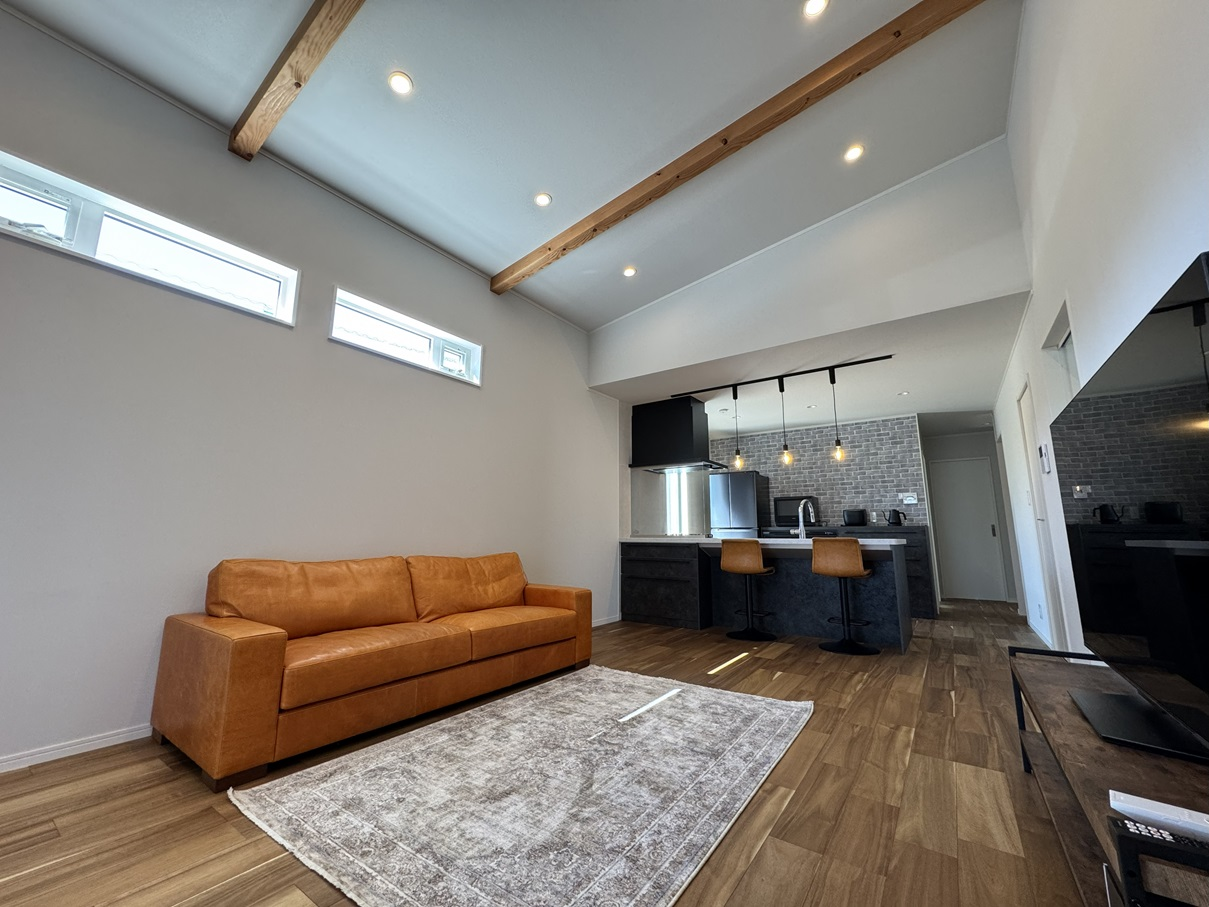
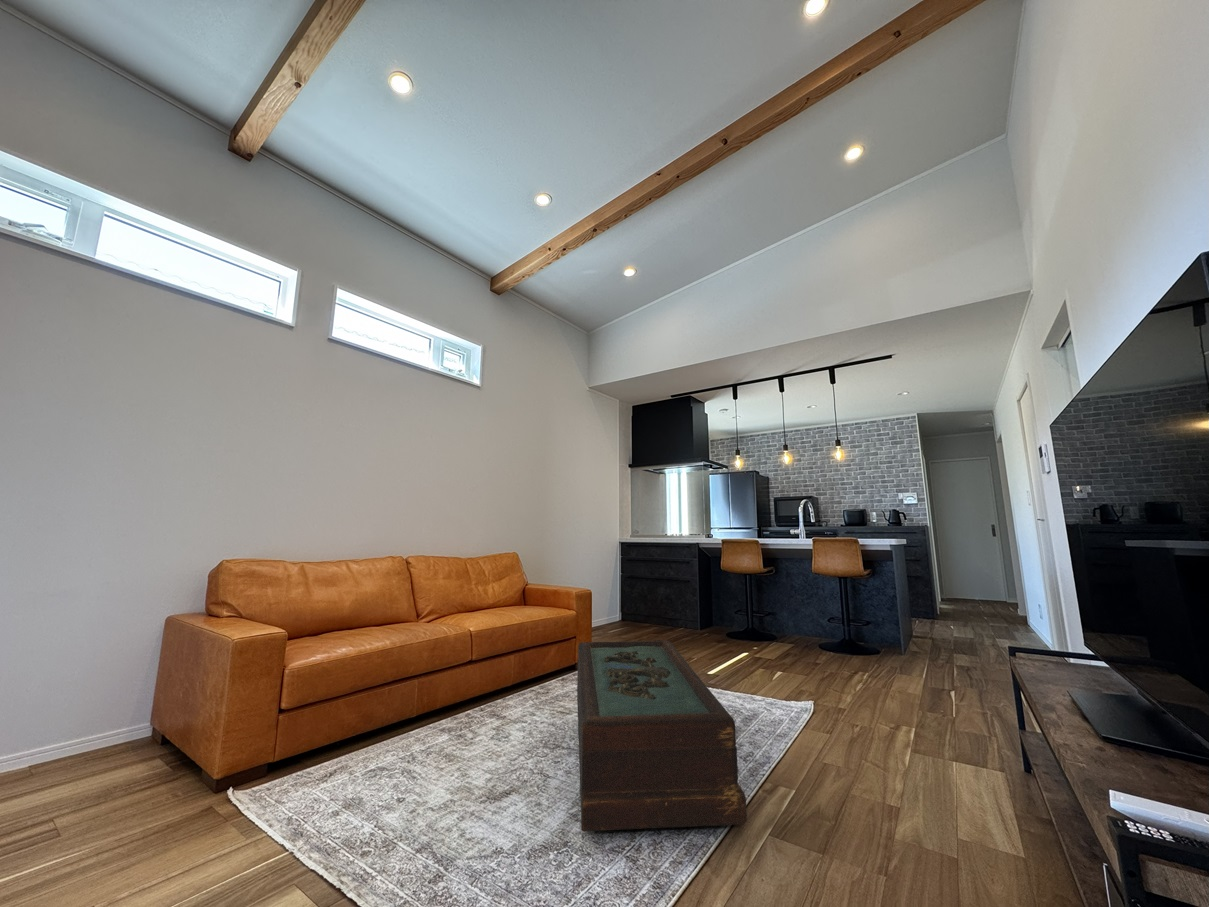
+ coffee table (639, 713)
